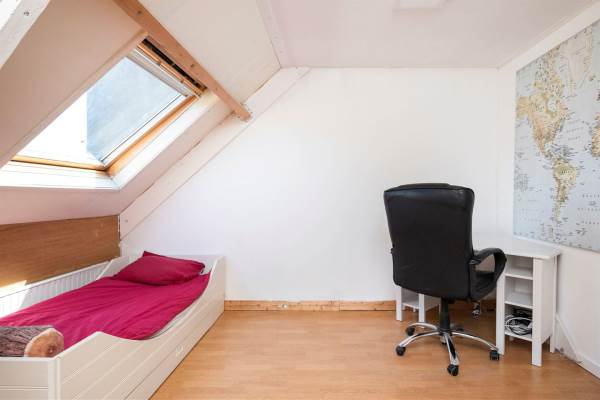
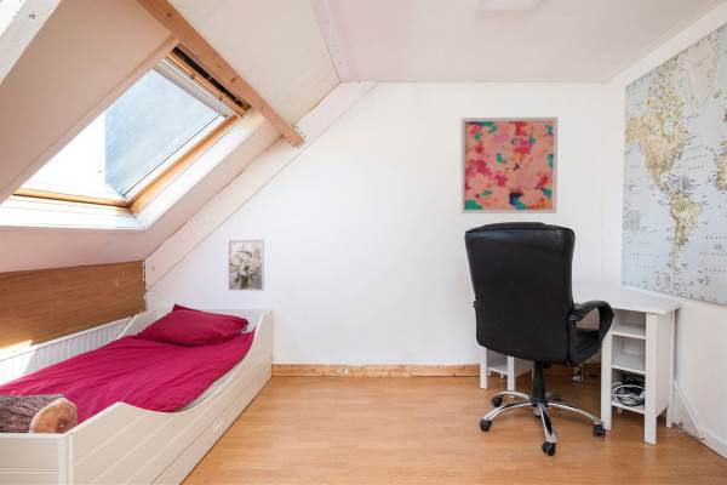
+ wall art (245, 264)
+ wall art (508, 165)
